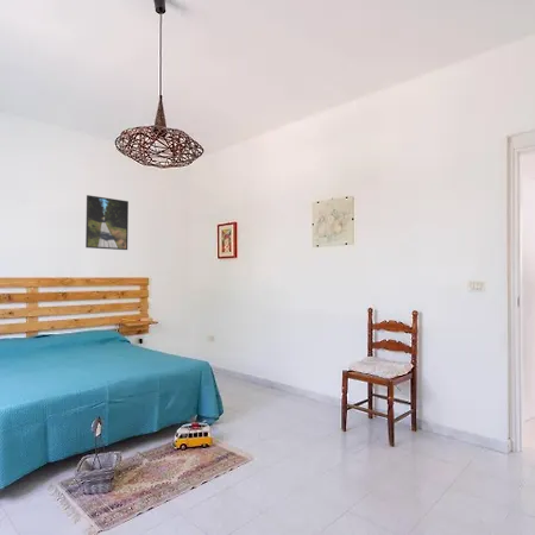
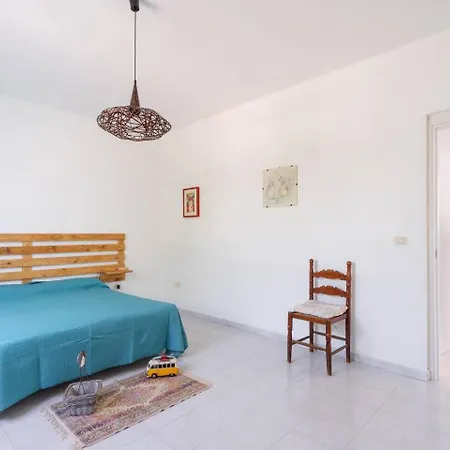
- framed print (107, 224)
